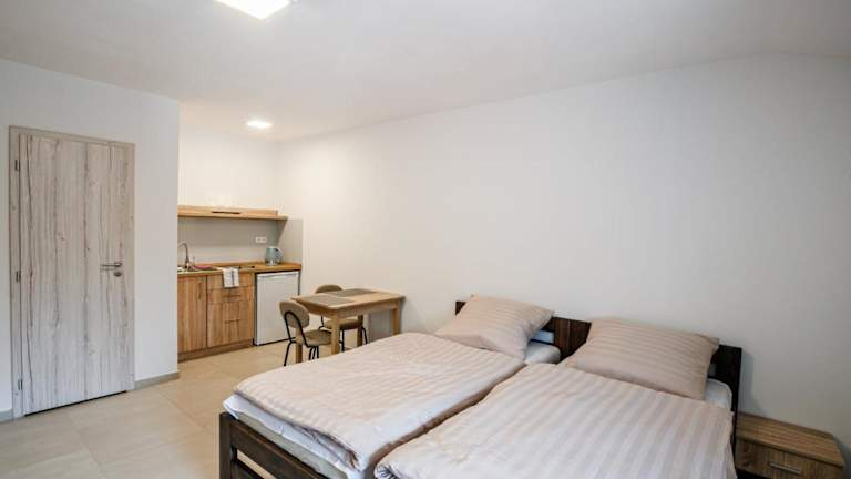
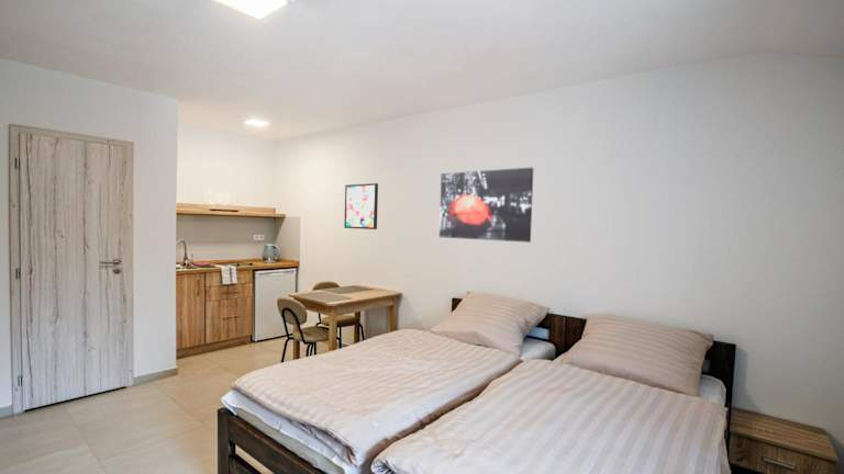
+ wall art (482, 205)
+ wall art (360, 206)
